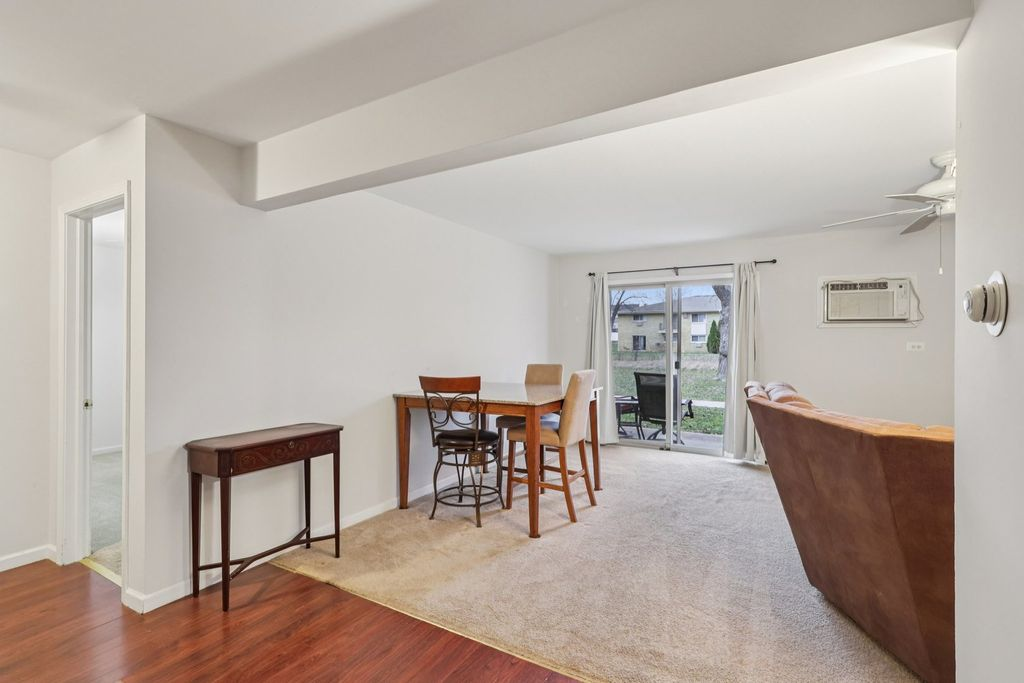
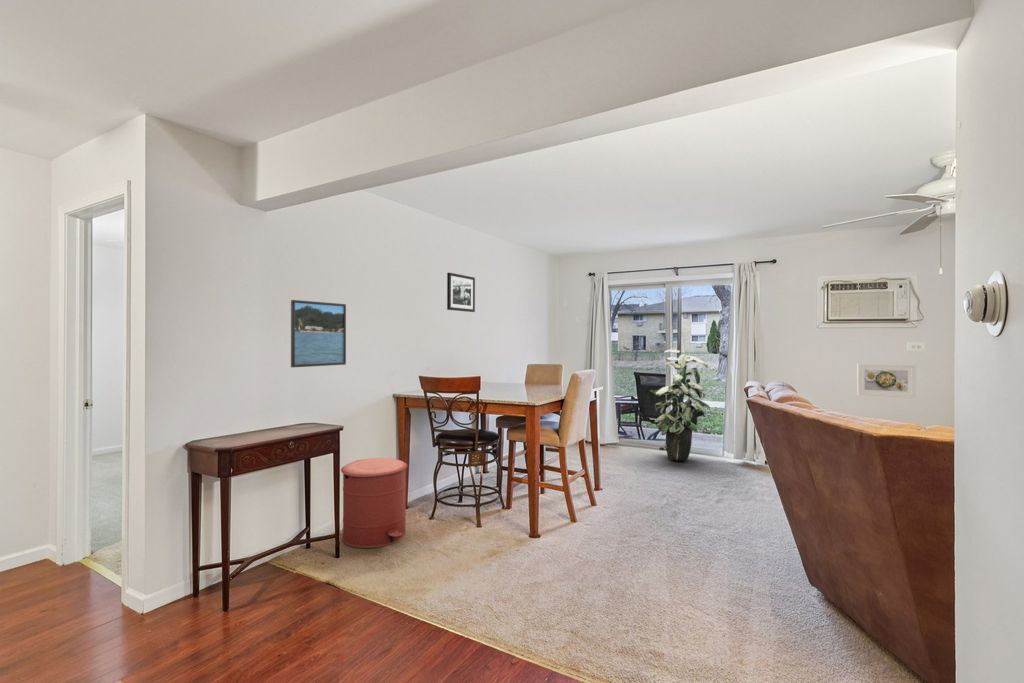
+ trash can (375, 500)
+ indoor plant (678, 404)
+ picture frame (461, 293)
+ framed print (319, 334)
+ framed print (885, 380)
